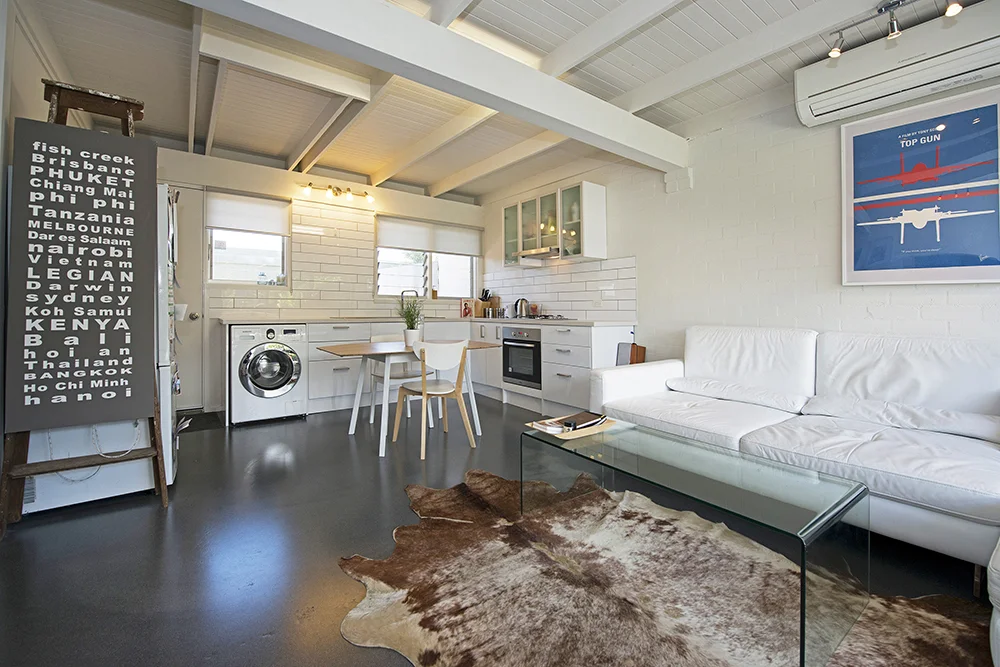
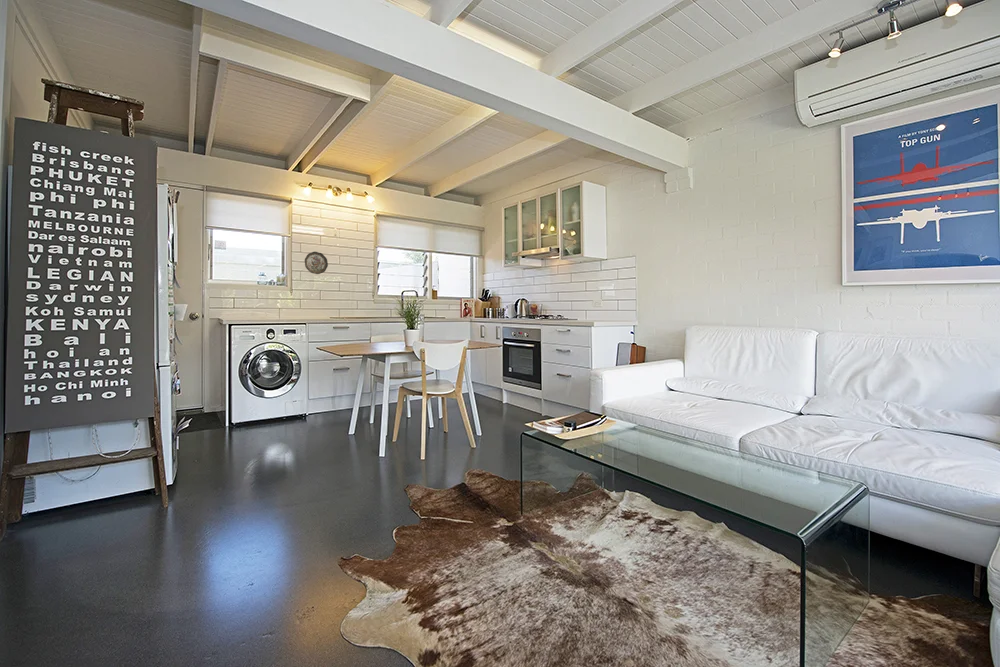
+ decorative plate (316, 263)
